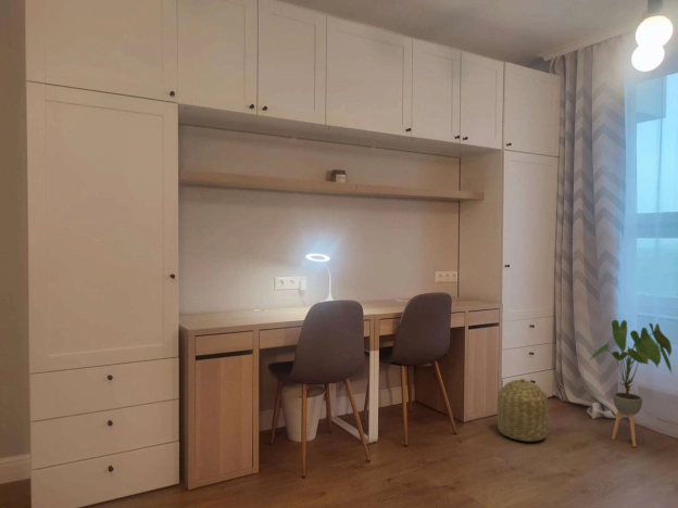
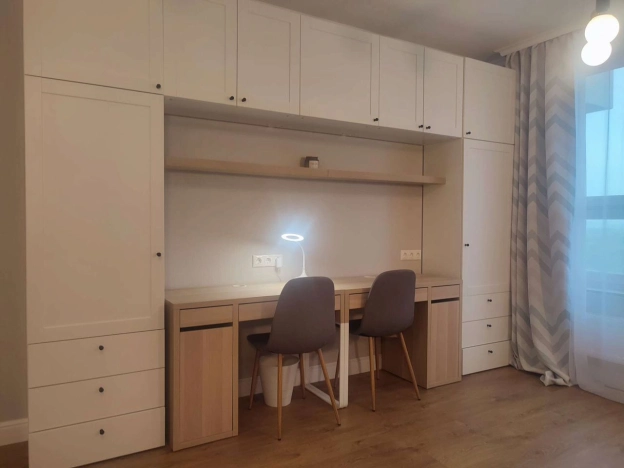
- basket (522, 406)
- house plant (632, 381)
